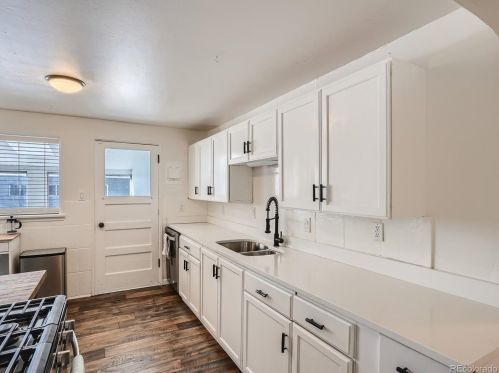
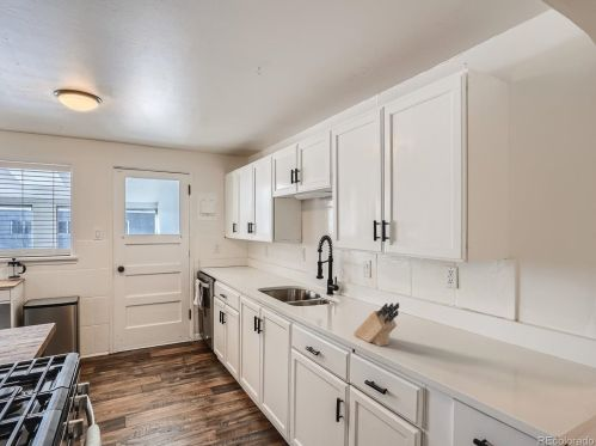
+ knife block (376, 319)
